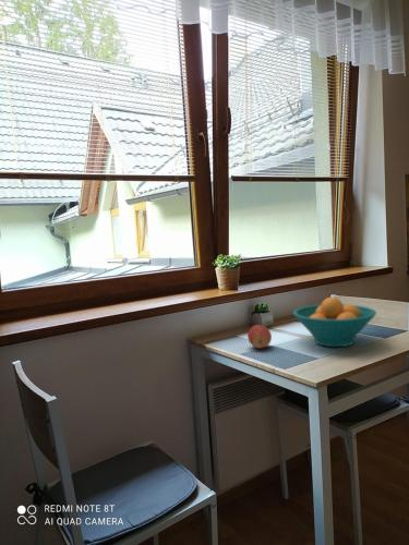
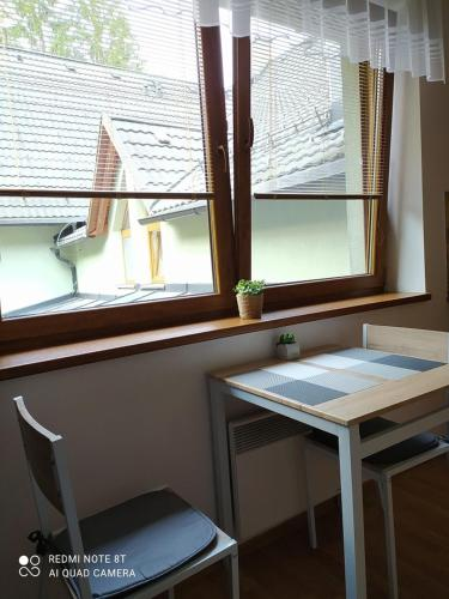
- apple (258, 336)
- fruit bowl (333, 319)
